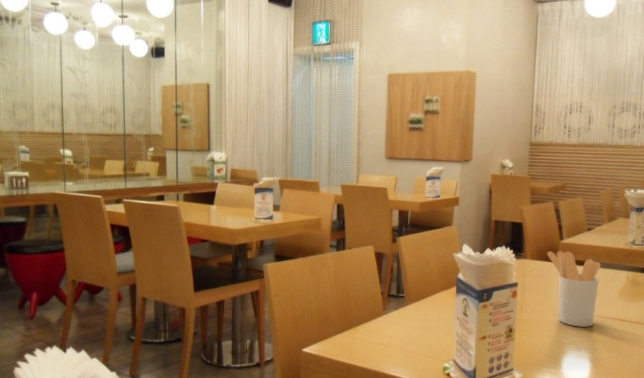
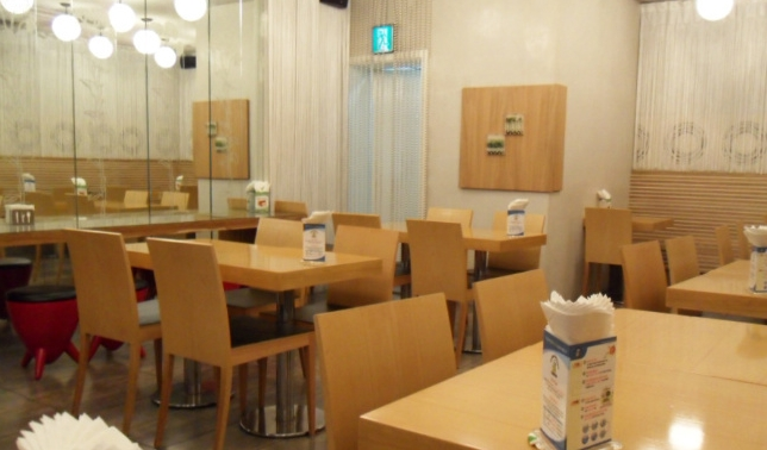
- utensil holder (571, 286)
